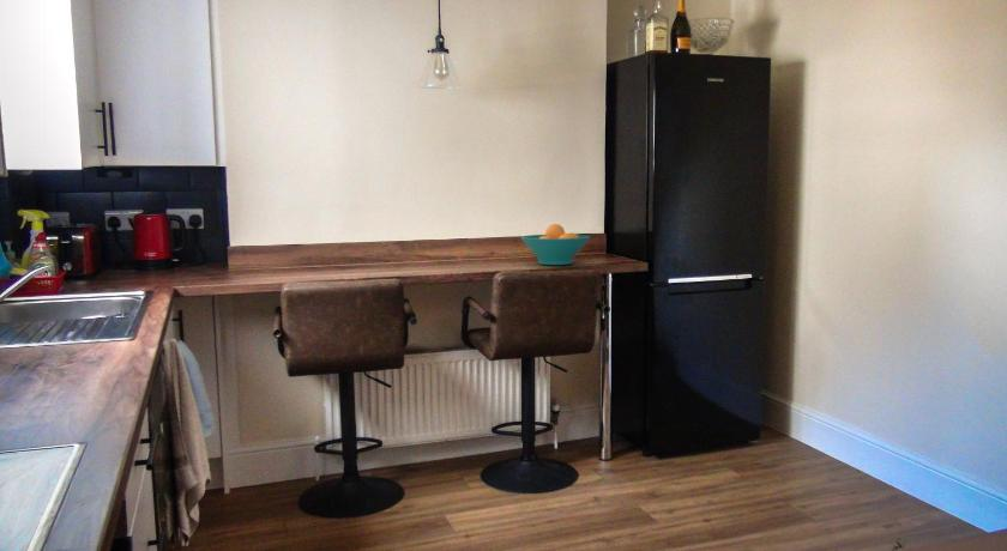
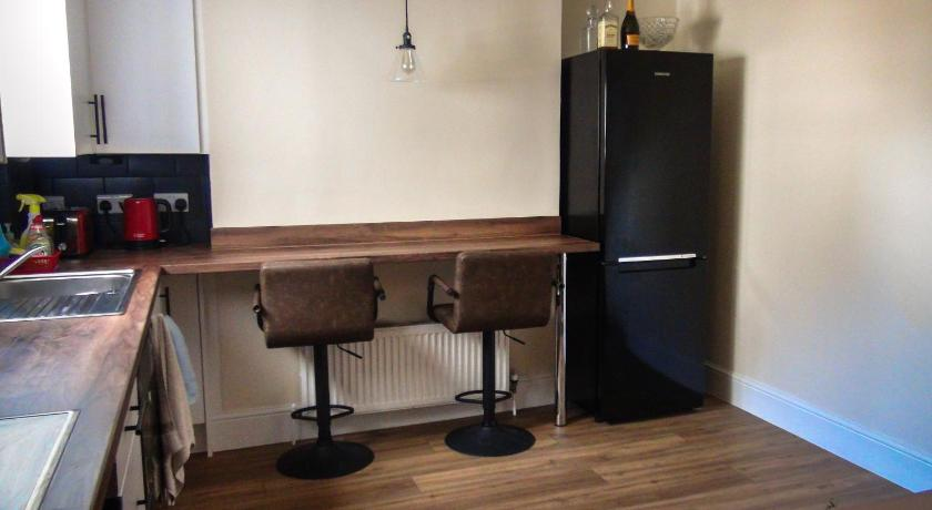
- fruit bowl (555, 243)
